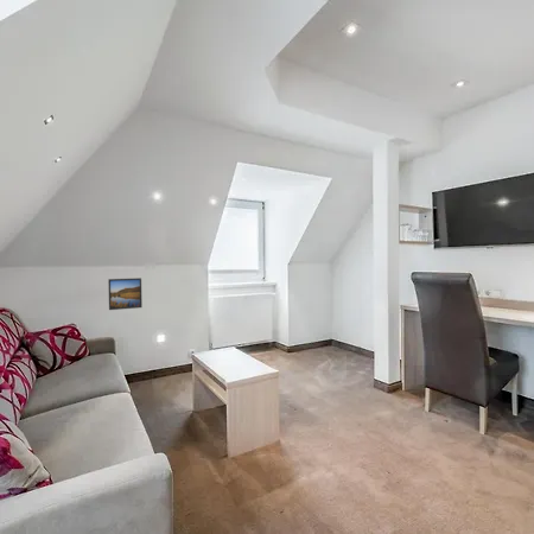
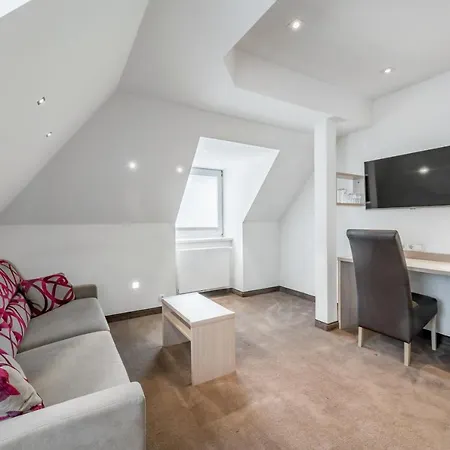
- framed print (125, 293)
